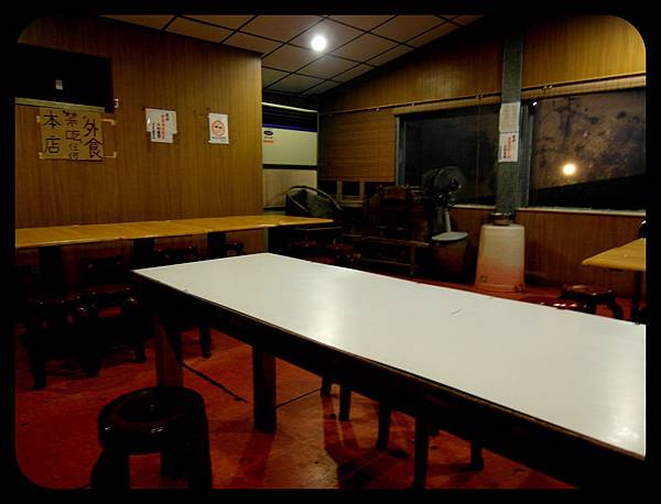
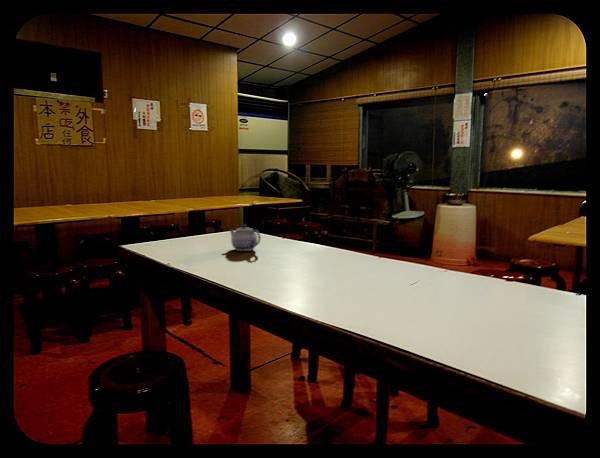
+ teapot (244, 237)
